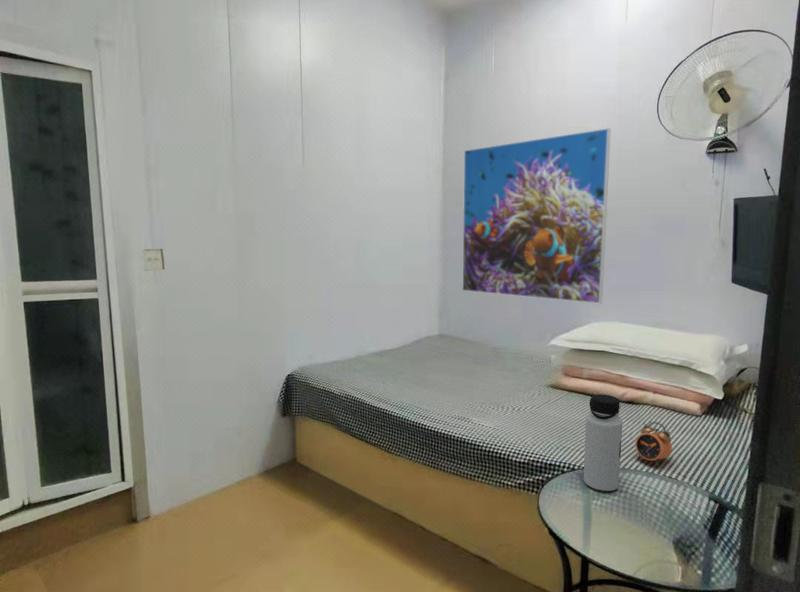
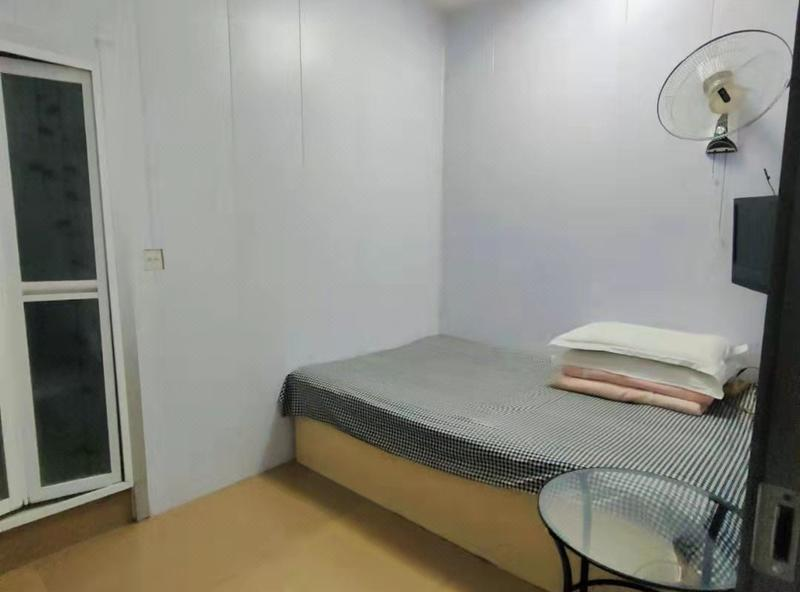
- water bottle (603, 440)
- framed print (527, 220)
- alarm clock (653, 442)
